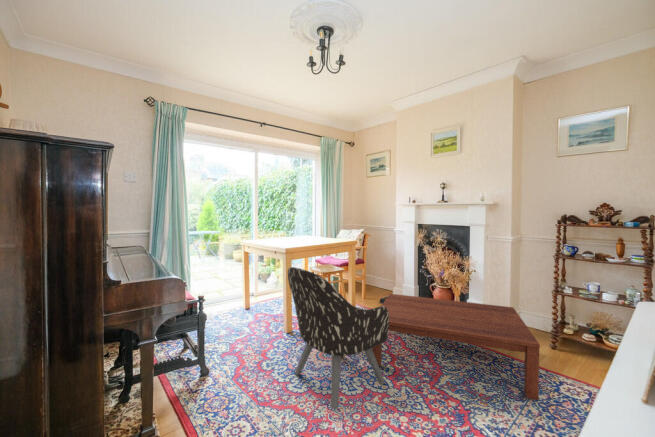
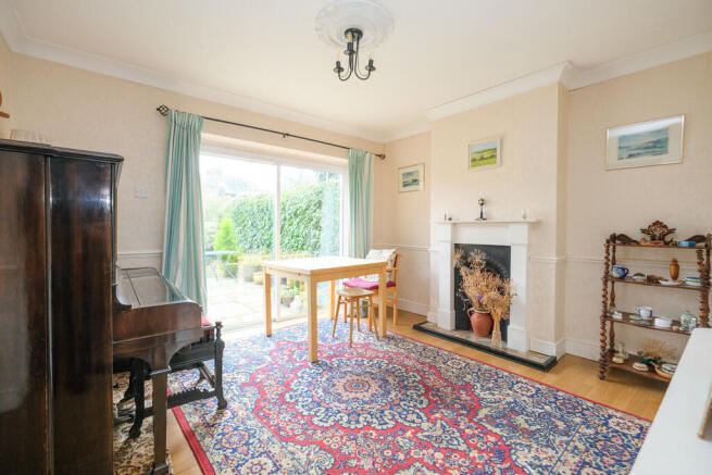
- coffee table (446, 334)
- armchair (333, 322)
